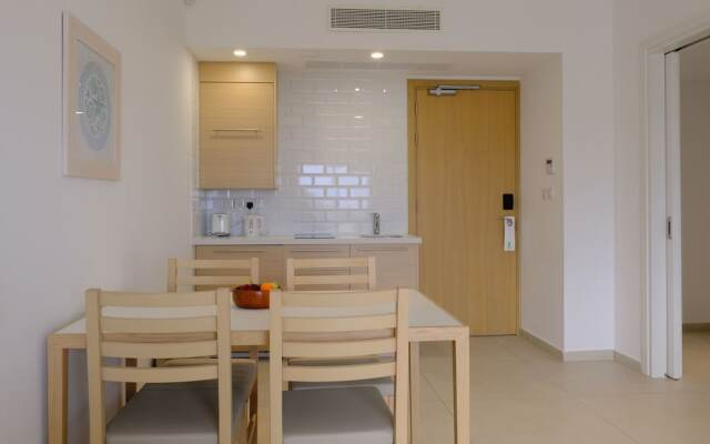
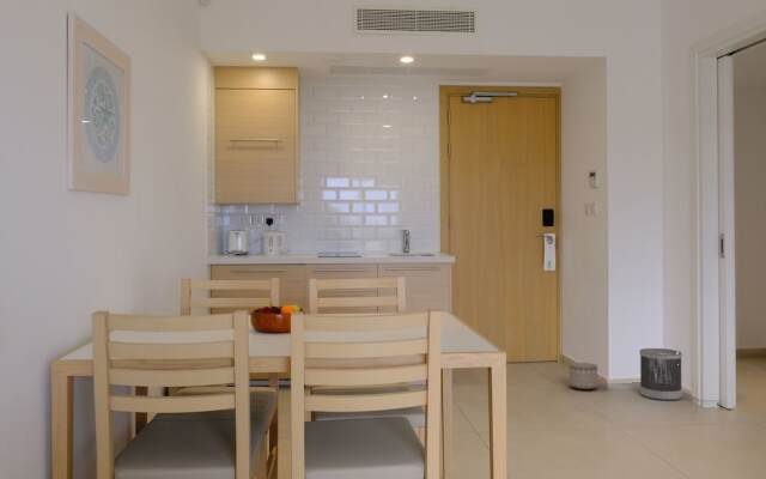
+ wastebasket (661, 372)
+ planter (583, 376)
